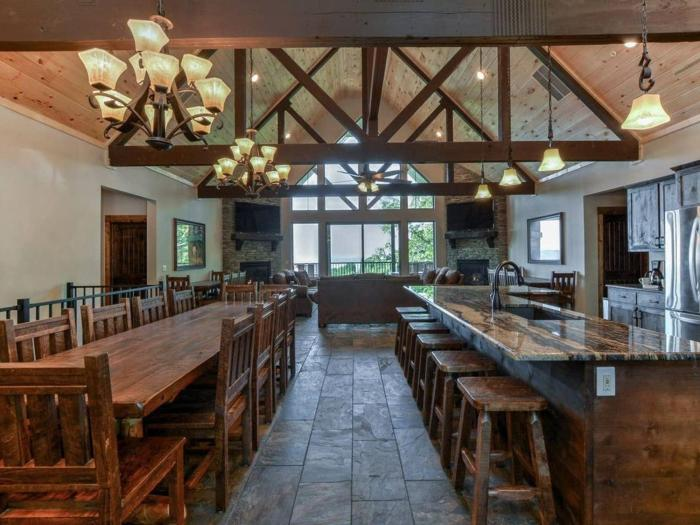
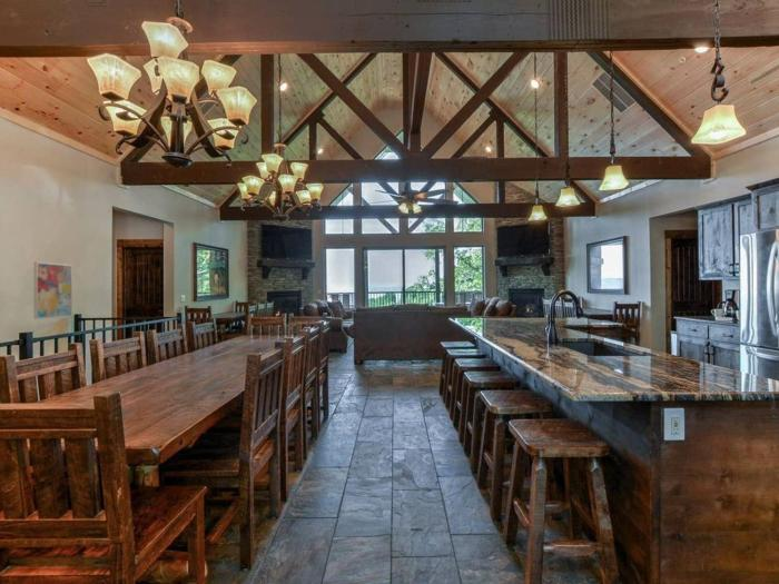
+ wall art (53, 290)
